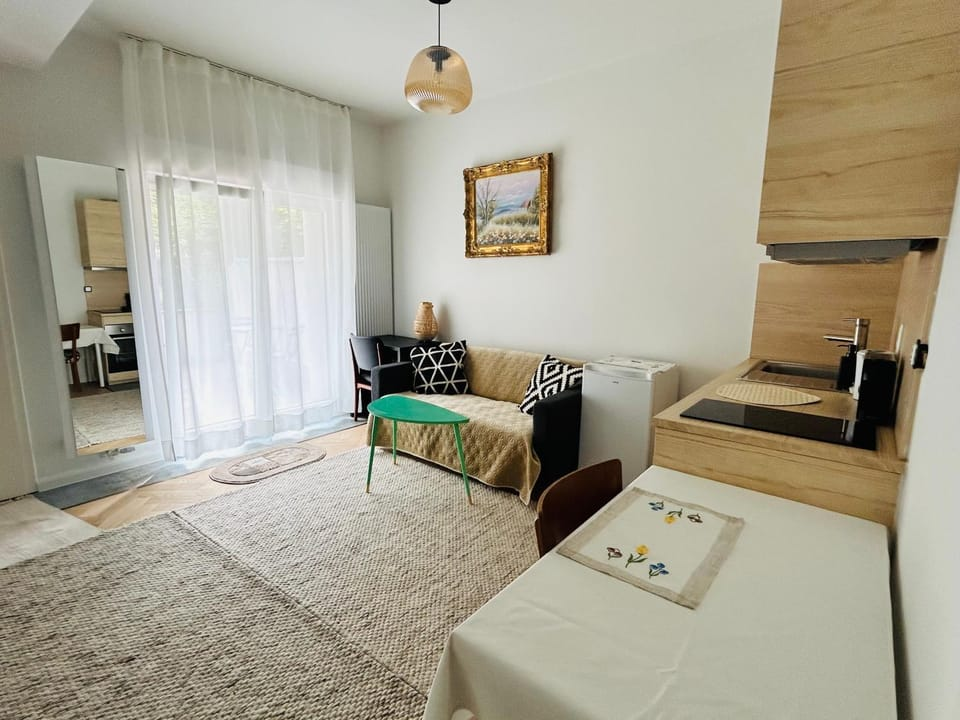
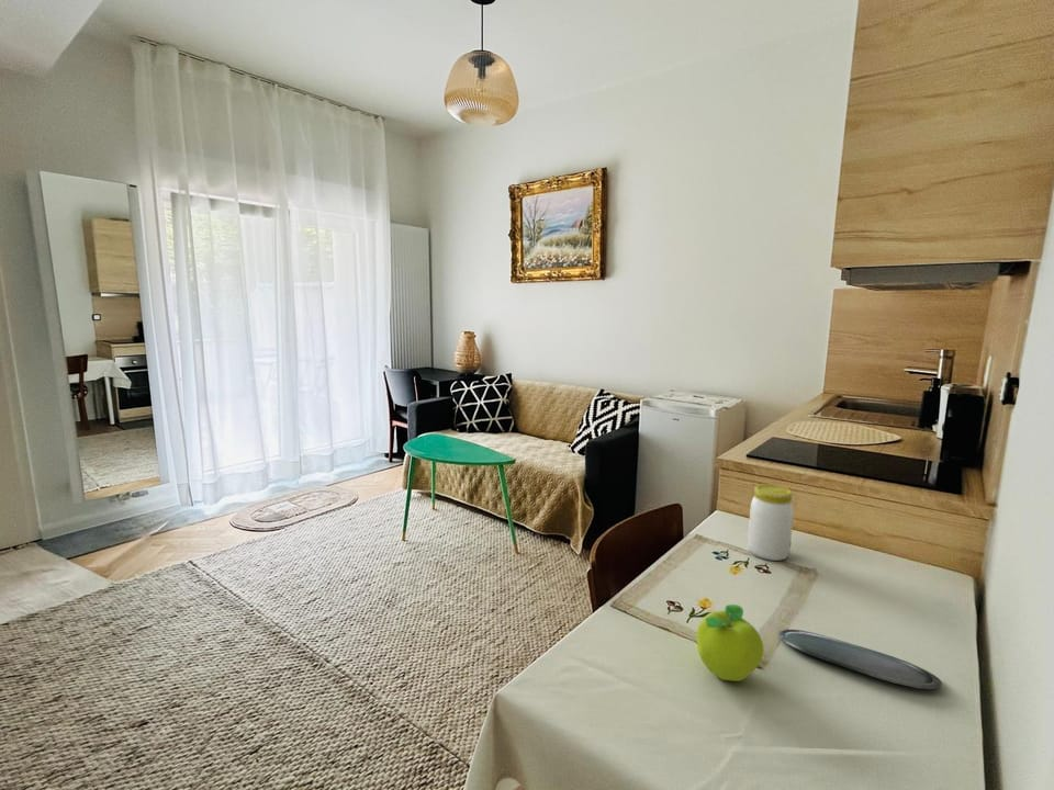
+ oval tray (853, 656)
+ jar (770, 521)
+ fruit (728, 644)
